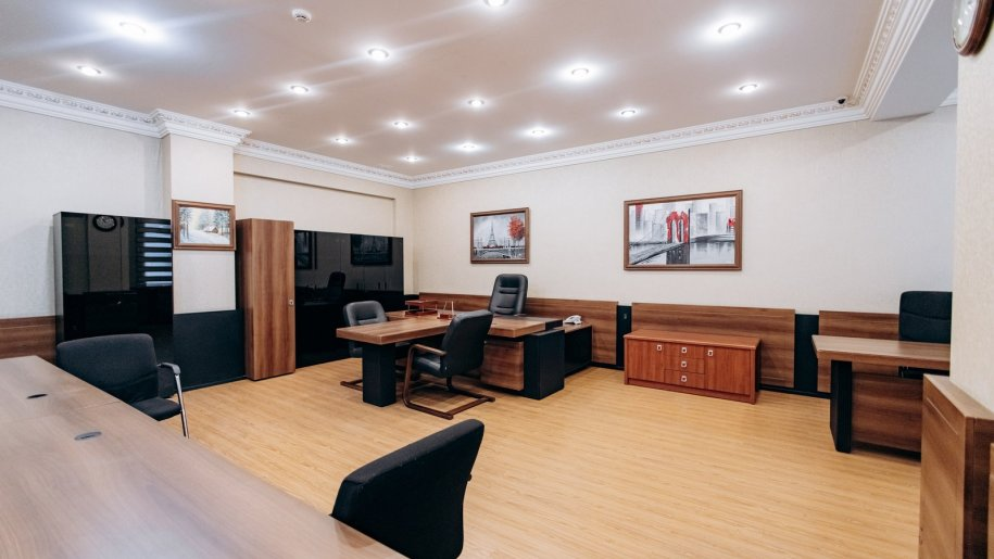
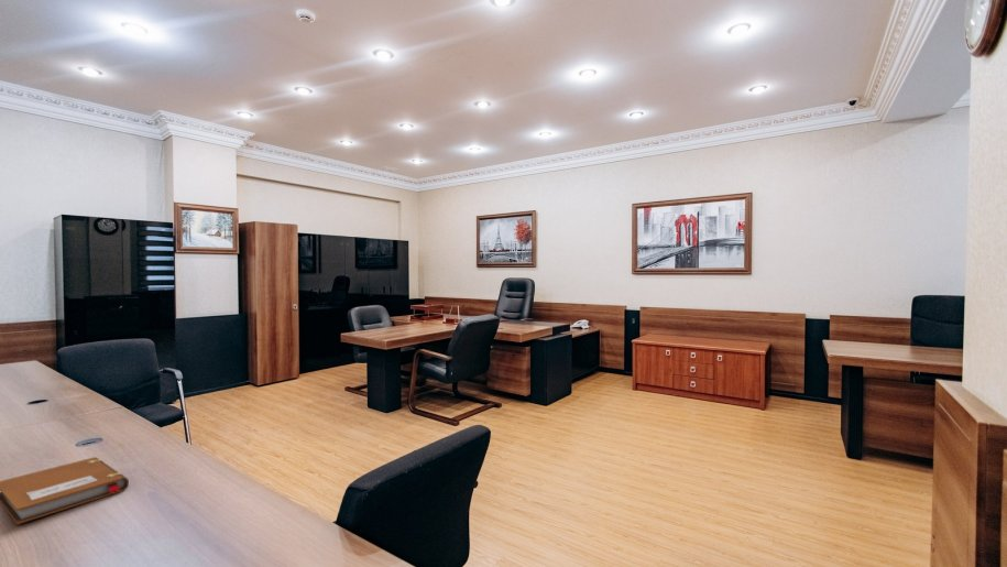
+ notebook (64, 486)
